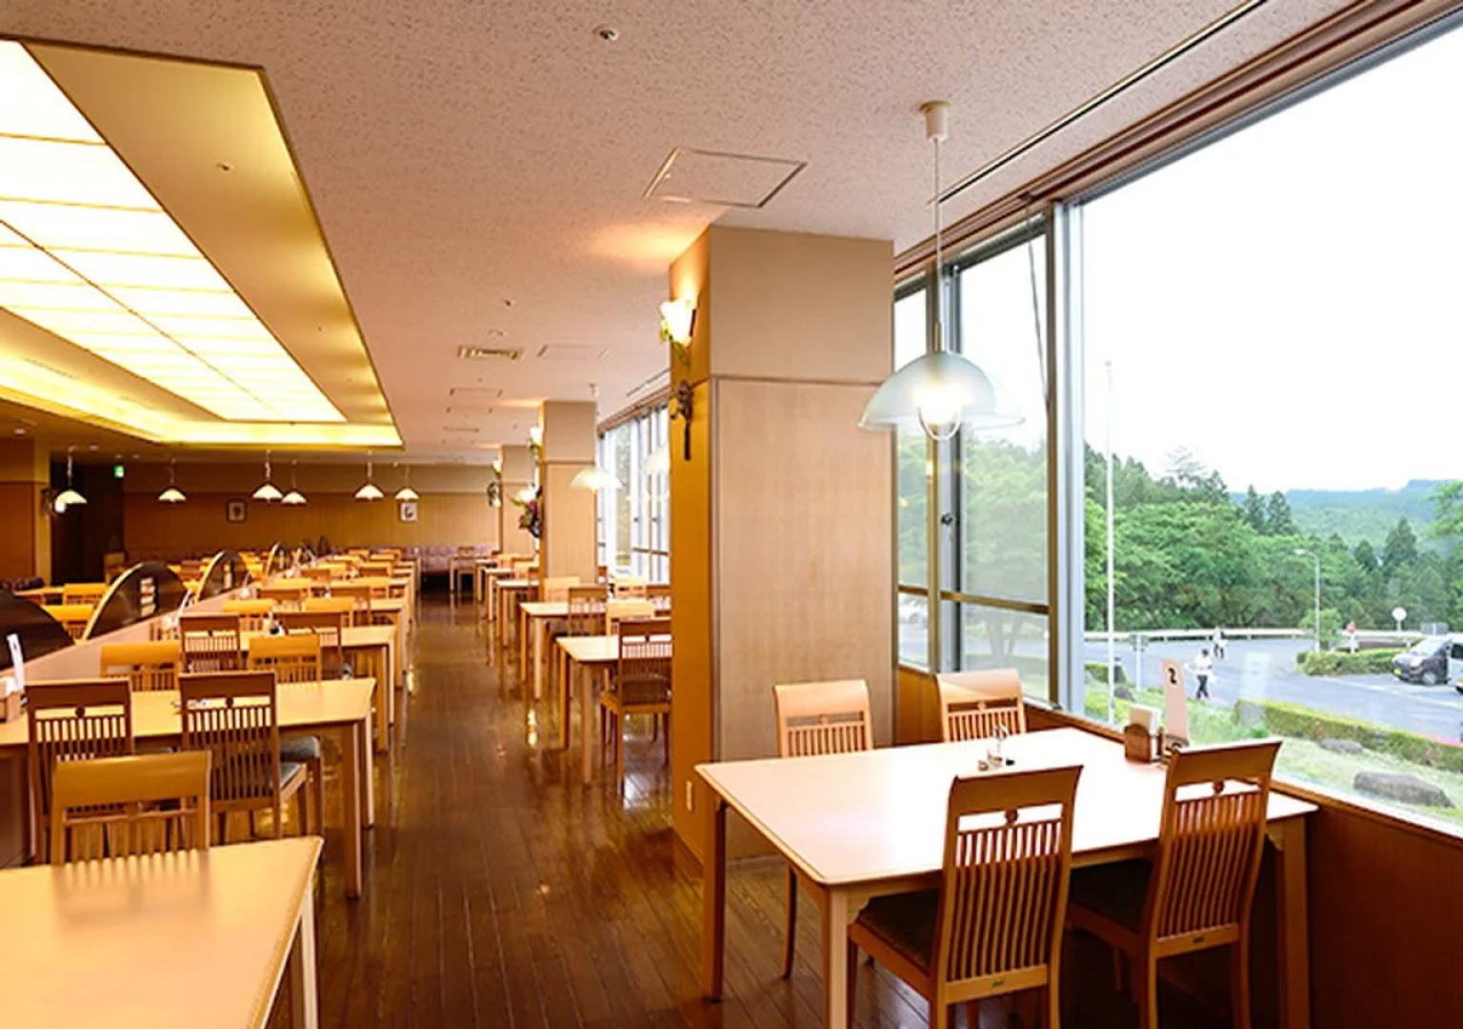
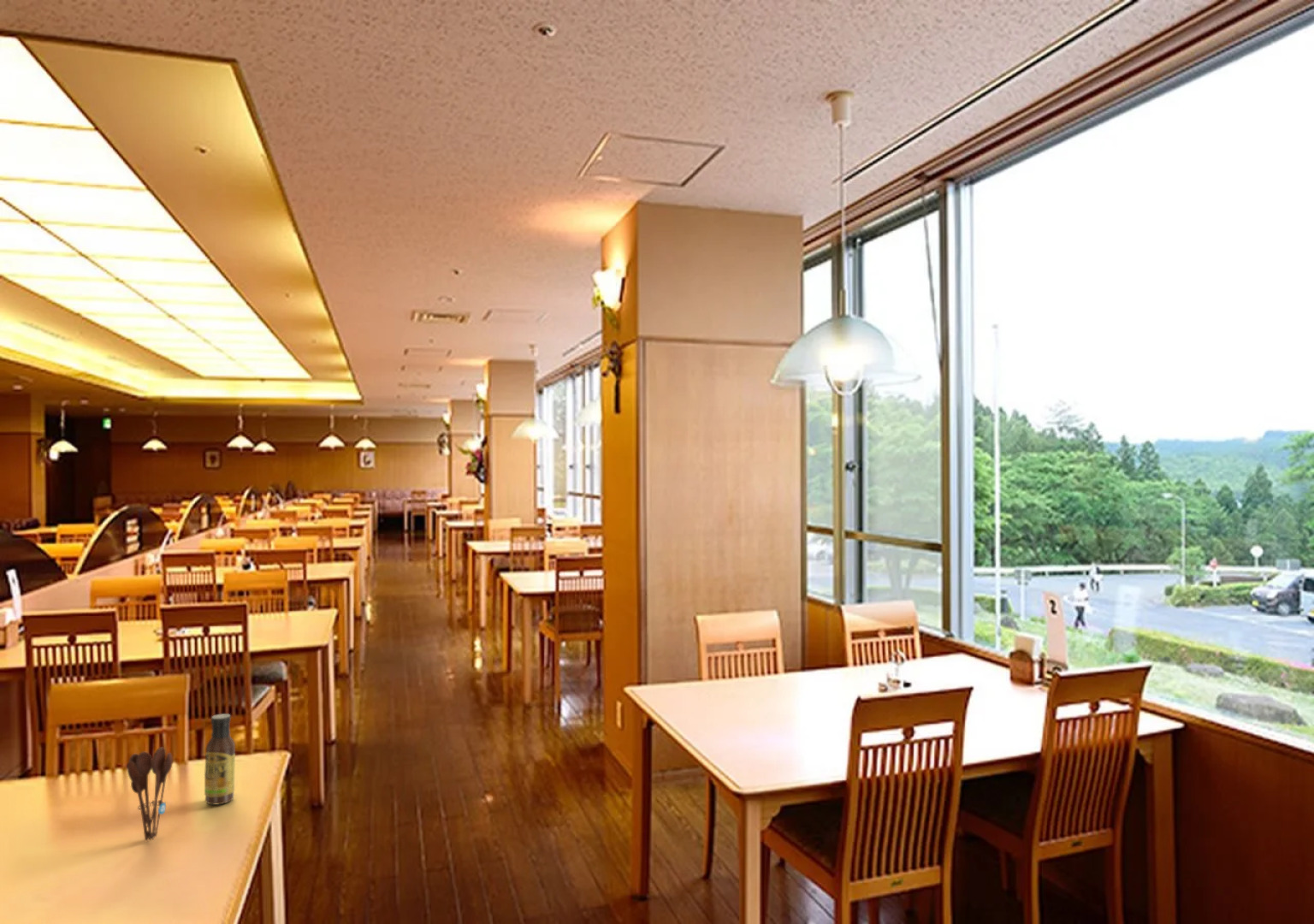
+ sauce bottle (219, 758)
+ utensil holder (148, 794)
